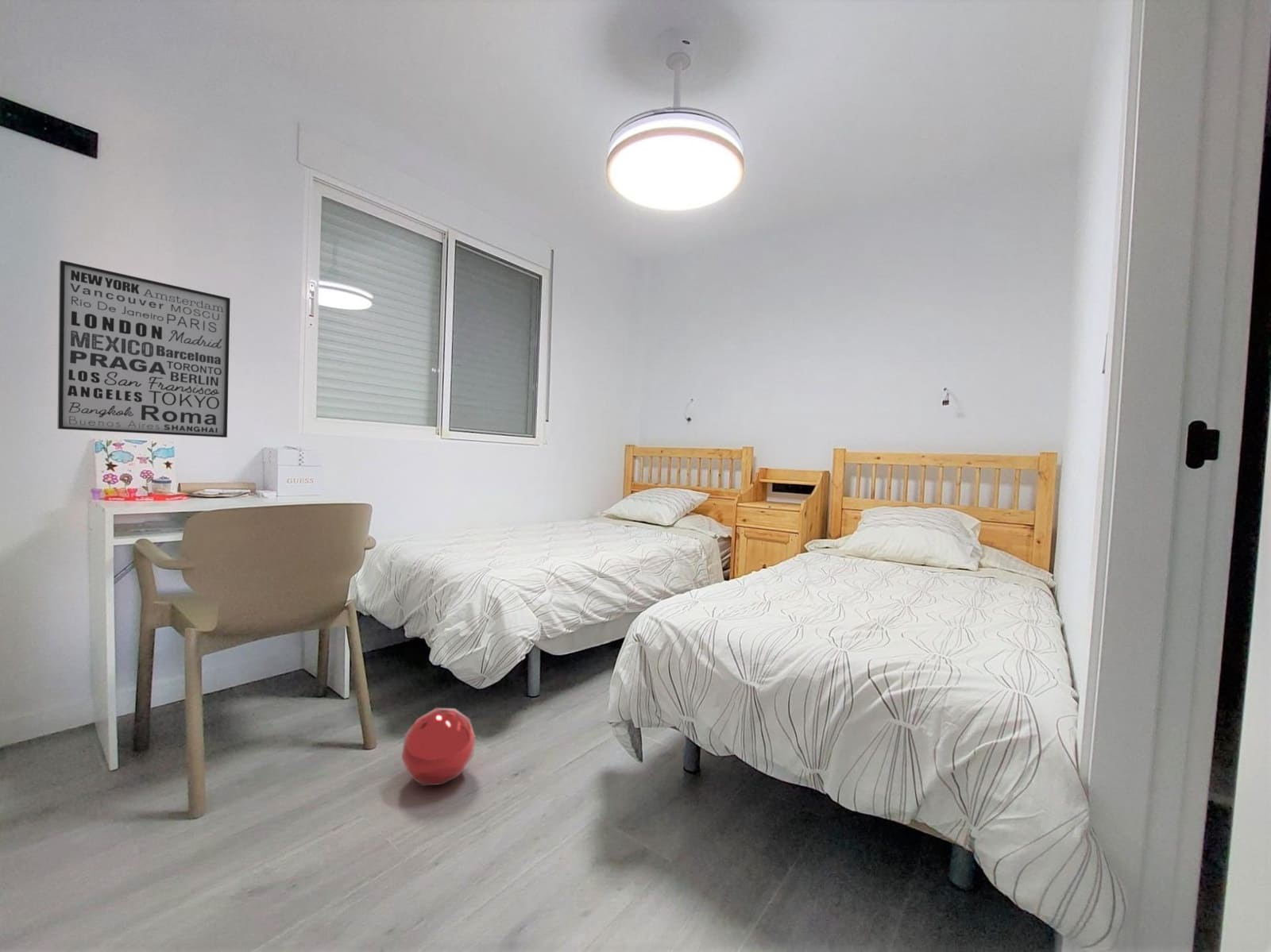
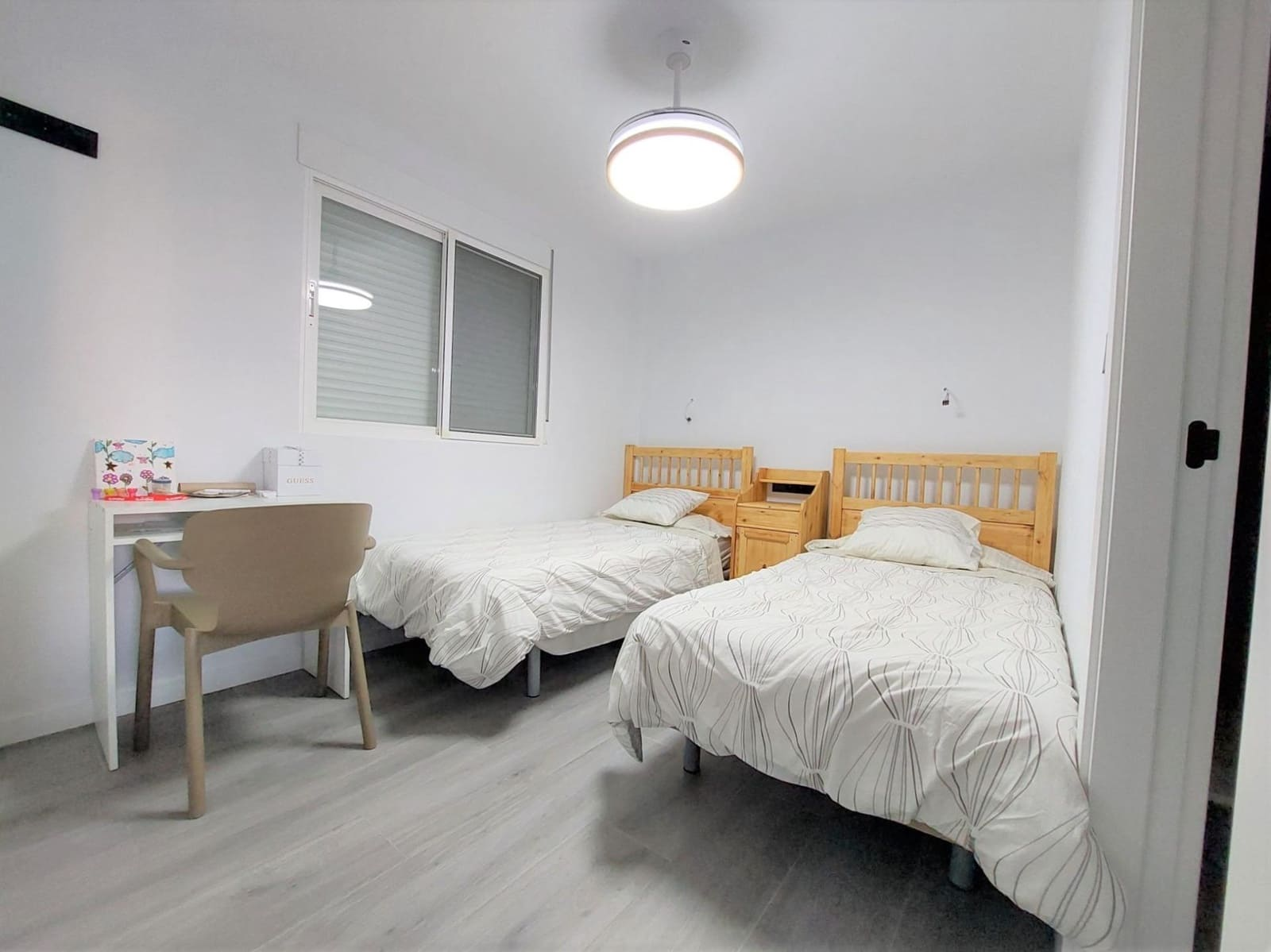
- wall art (151, 357)
- ball (438, 746)
